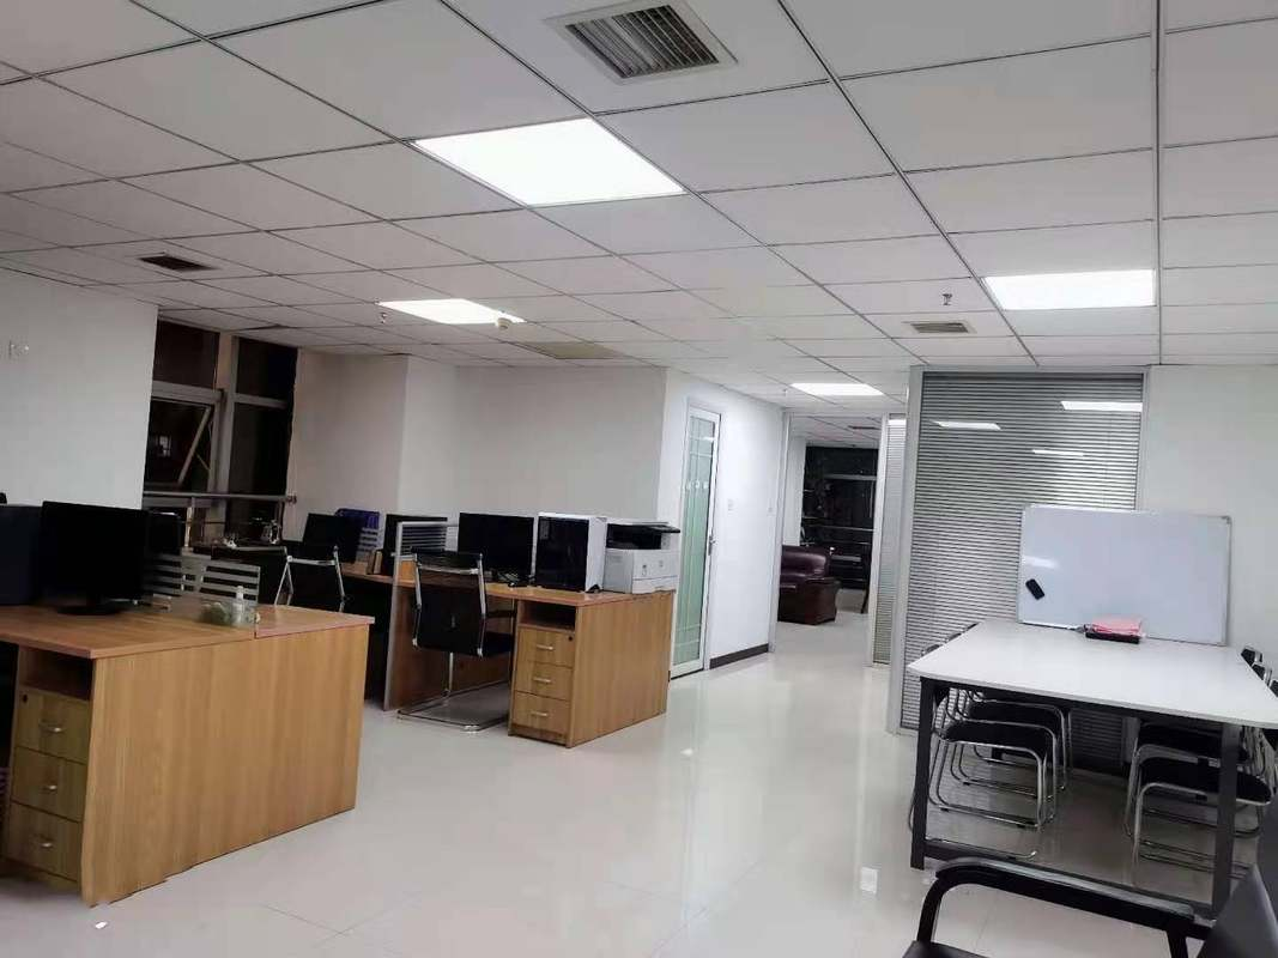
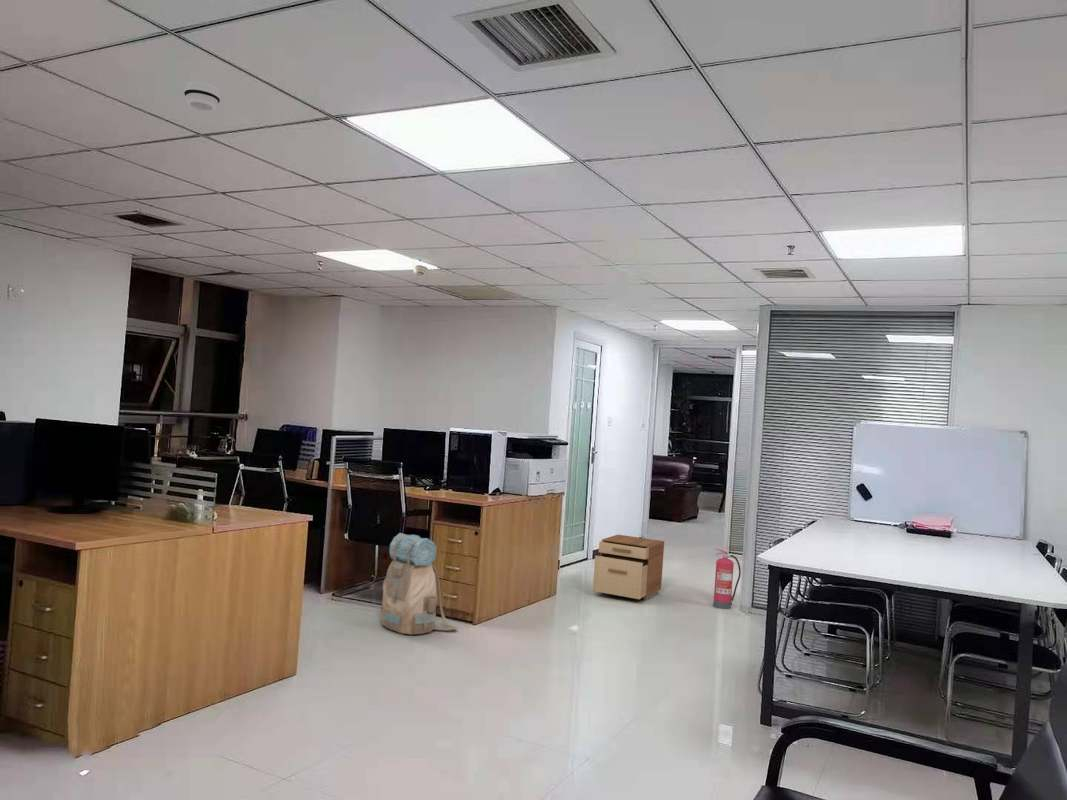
+ fire extinguisher (726, 578)
+ filing cabinet (628, 568)
+ smoke detector (202, 96)
+ backpack (416, 580)
